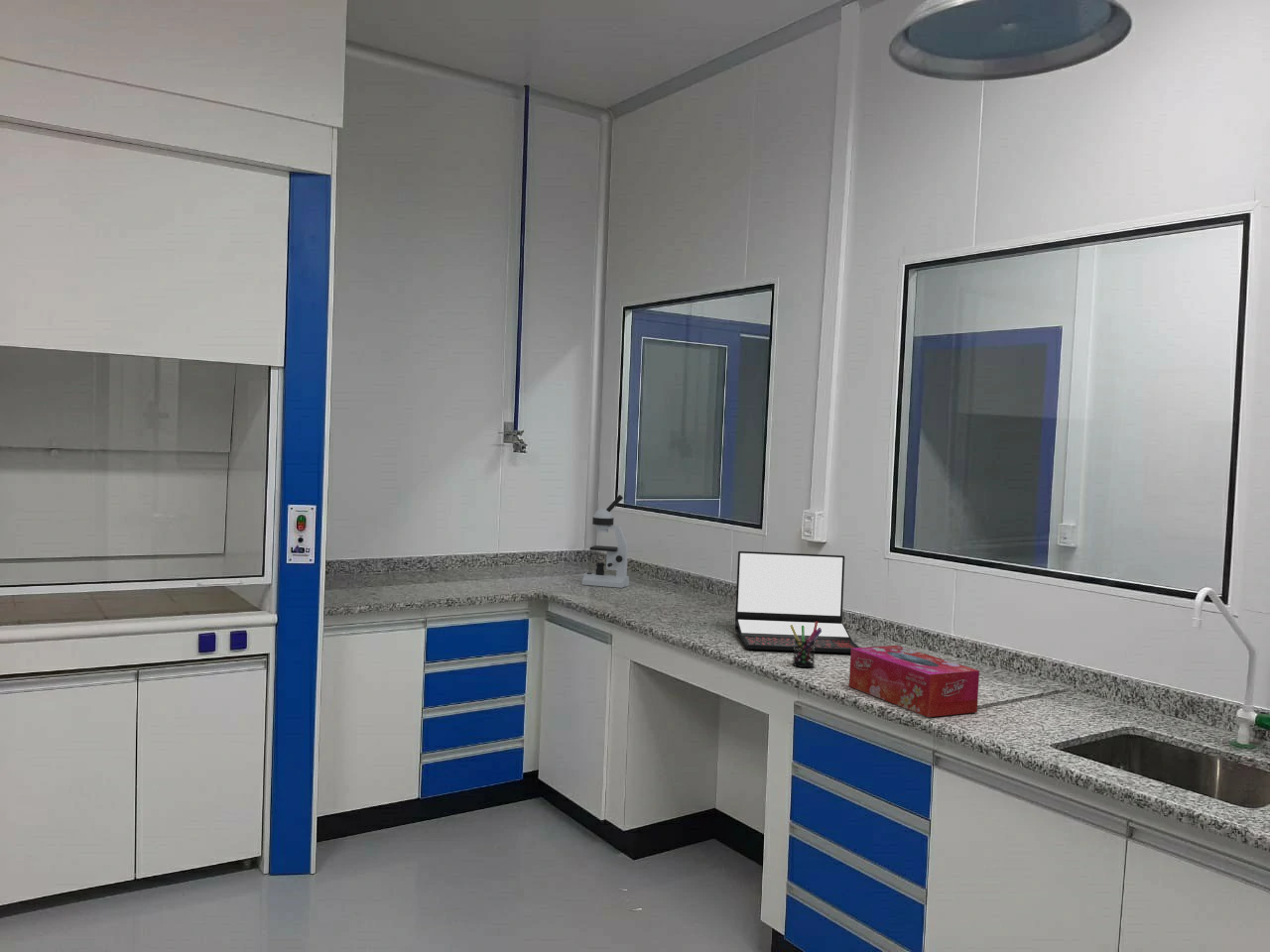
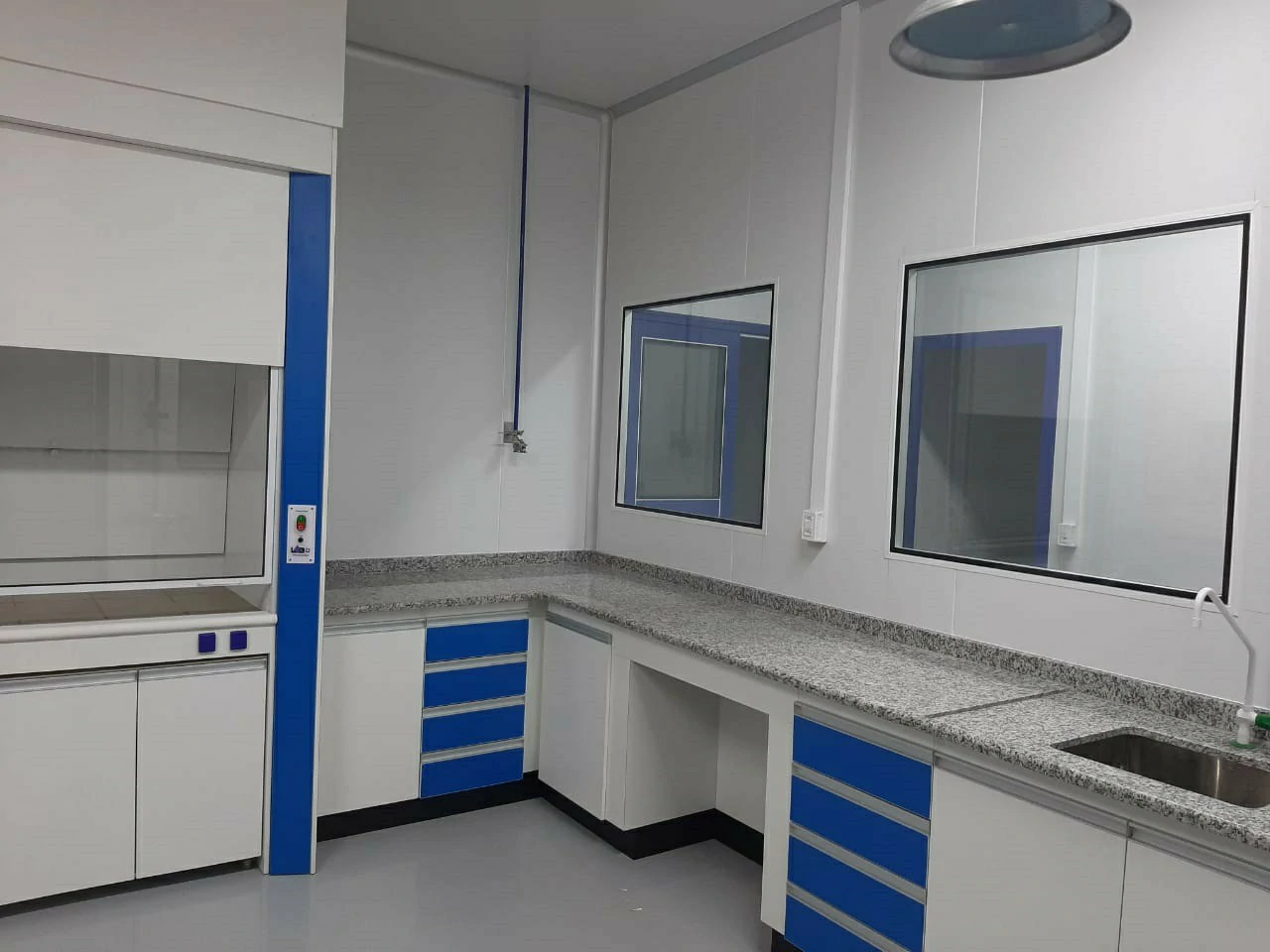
- tissue box (911, 678)
- microscope (607, 532)
- laptop (797, 600)
- pen holder (805, 643)
